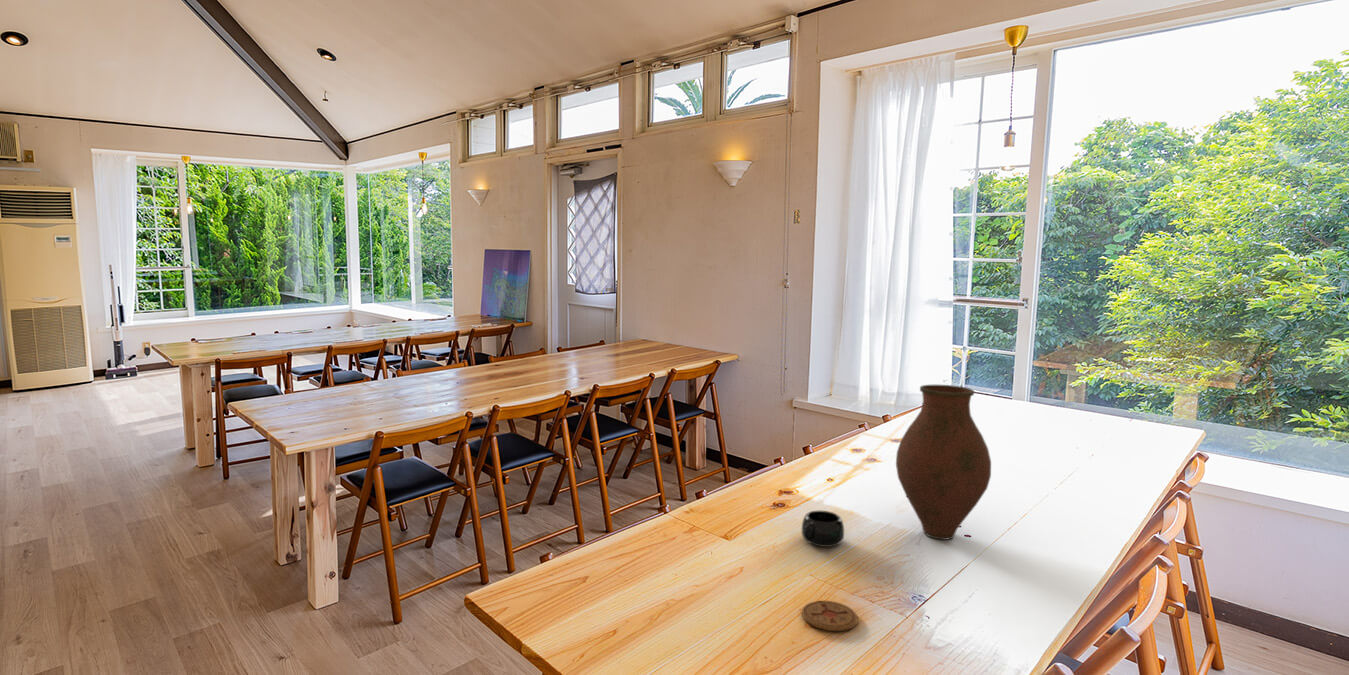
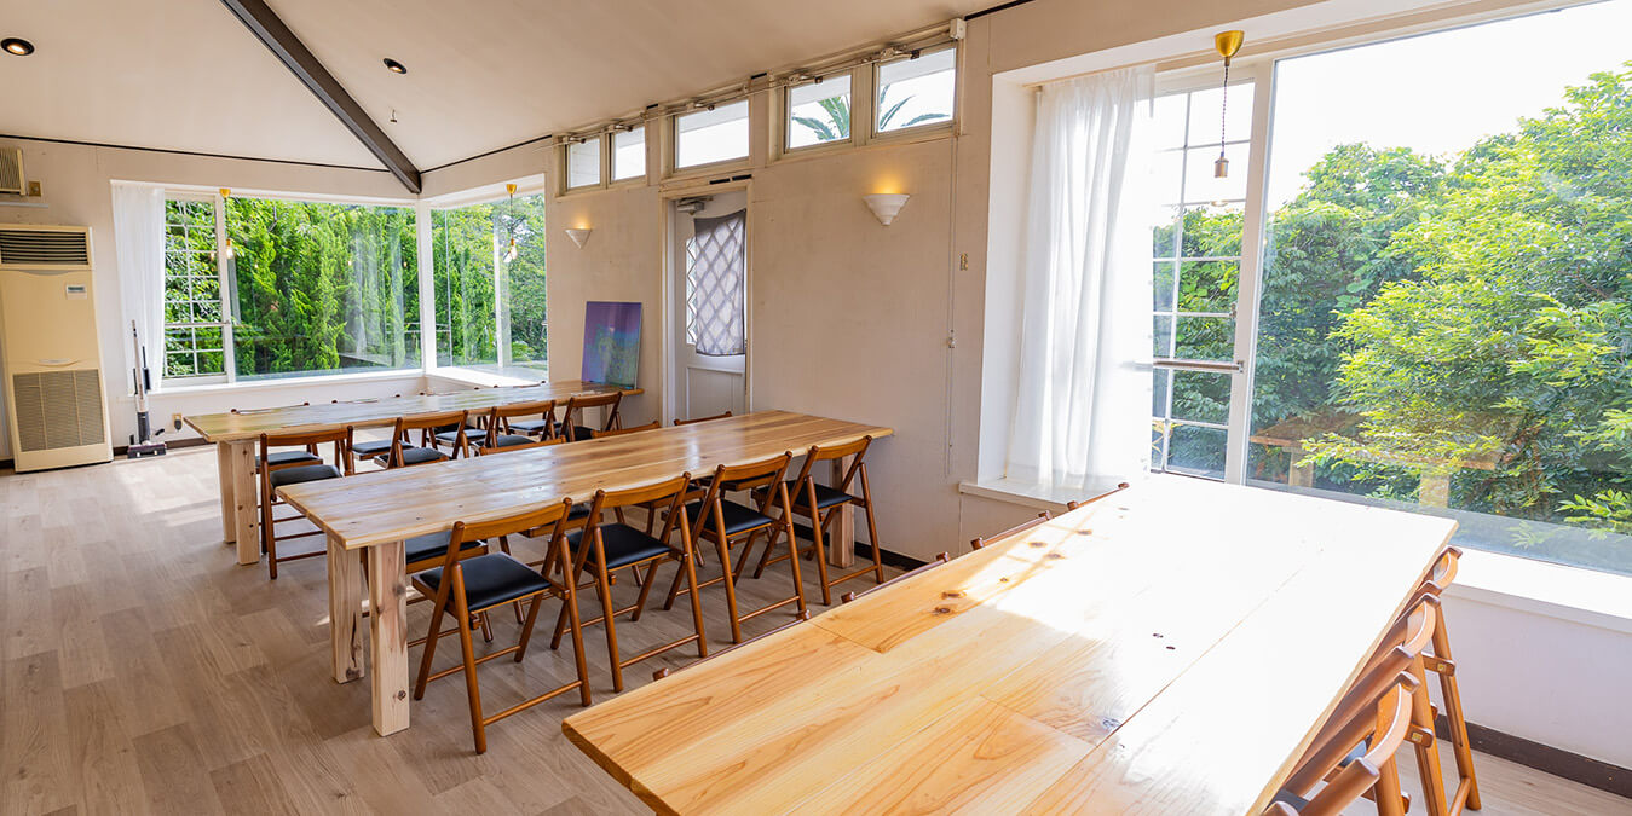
- vase (942, 462)
- mug (819, 530)
- coaster (829, 615)
